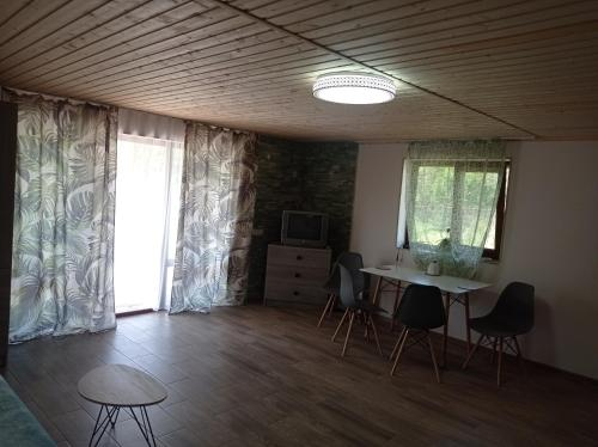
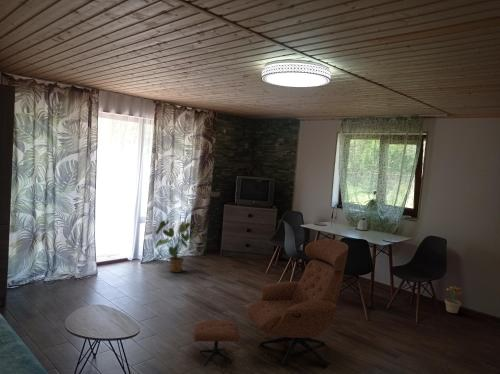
+ house plant (177, 244)
+ armchair (274, 297)
+ potted plant (453, 298)
